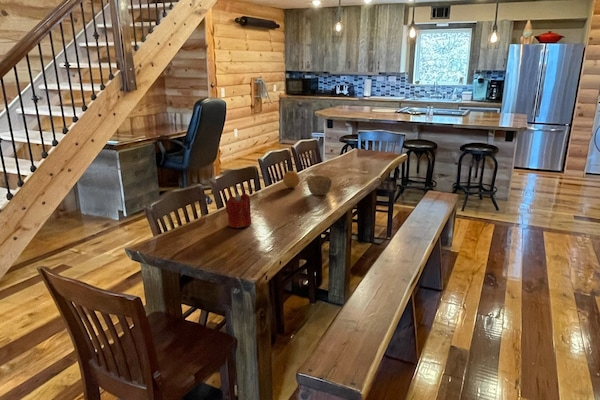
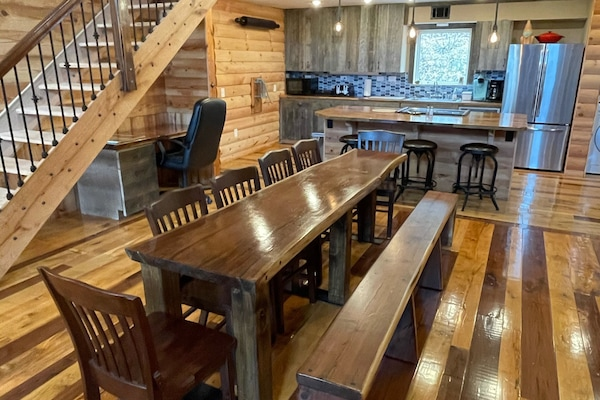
- fruit (291, 179)
- bowl (319, 185)
- candle (238, 208)
